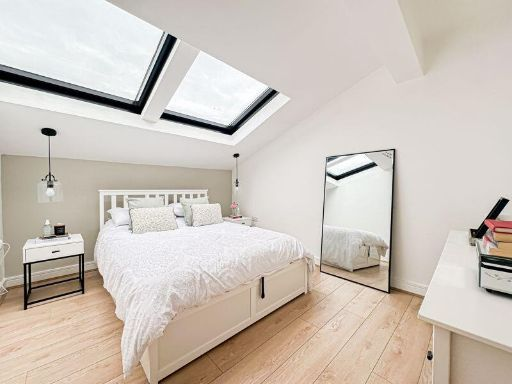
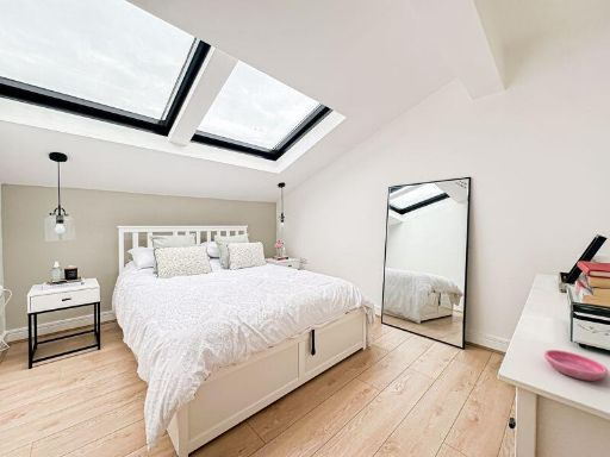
+ saucer (573, 365)
